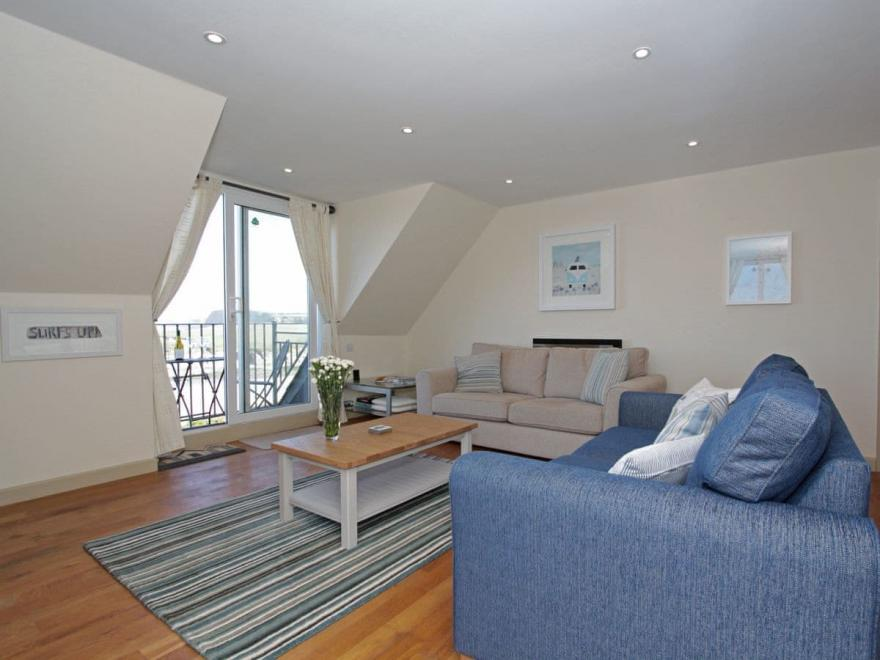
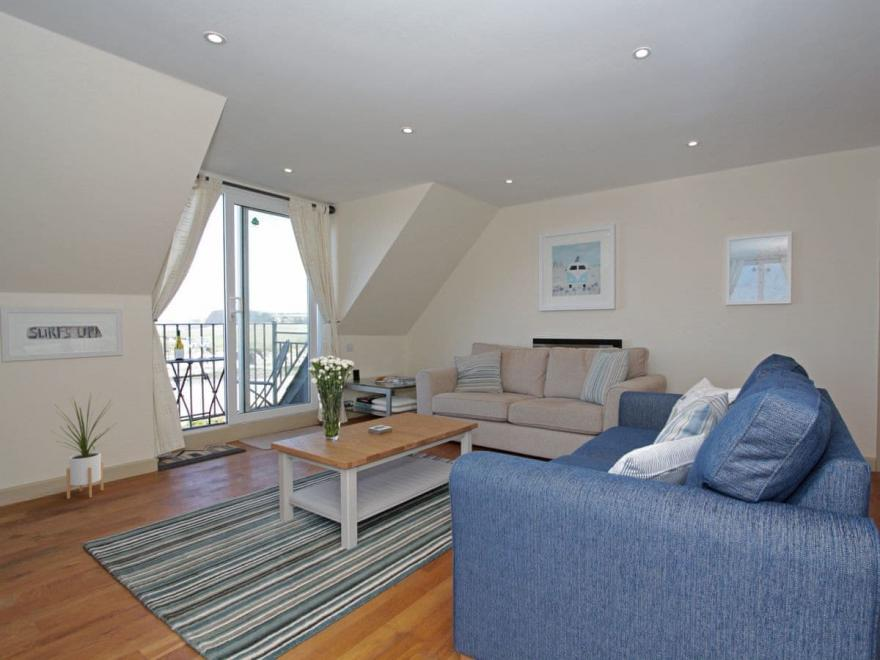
+ house plant (85, 443)
